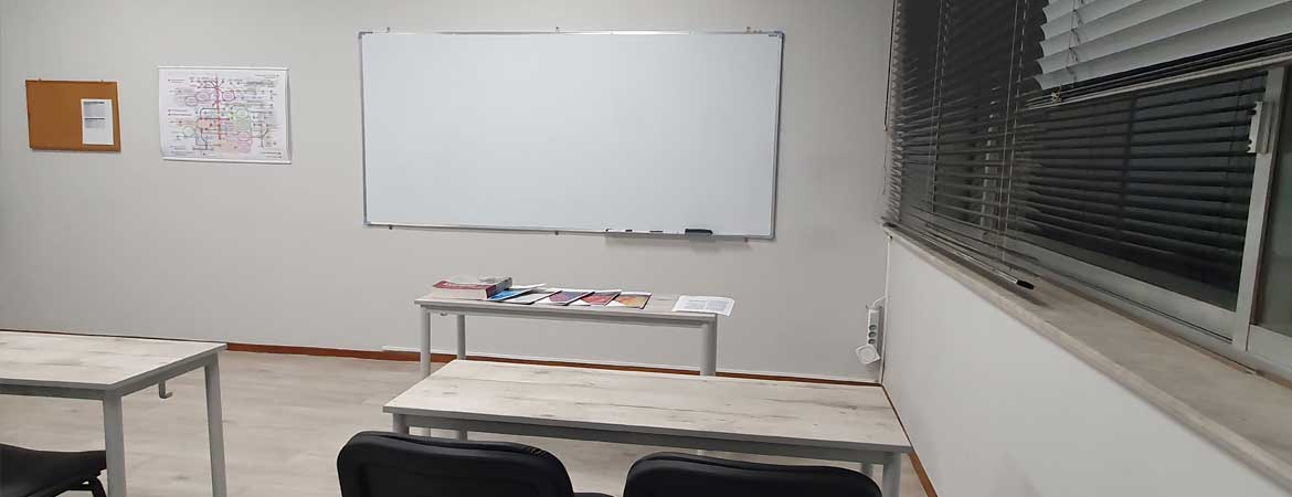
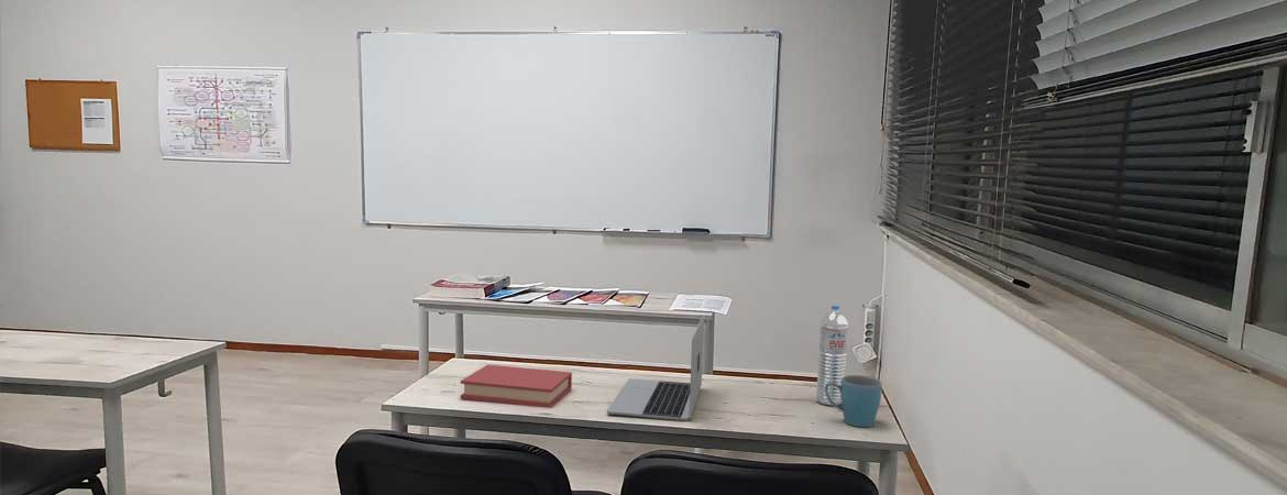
+ laptop (658, 381)
+ book (517, 385)
+ water bottle (833, 353)
+ mug (851, 400)
